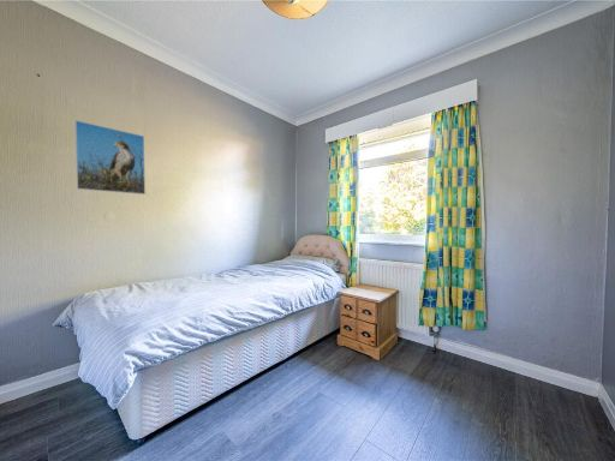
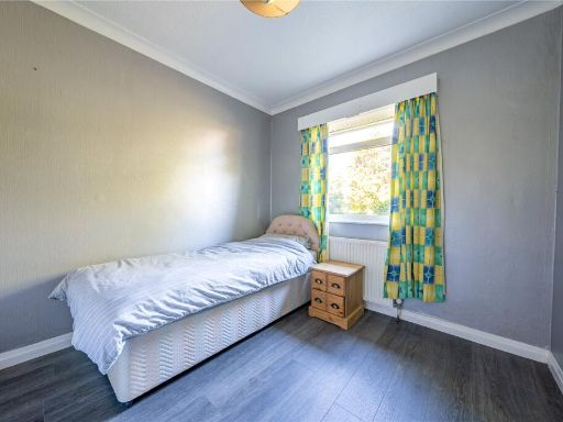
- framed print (113, 160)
